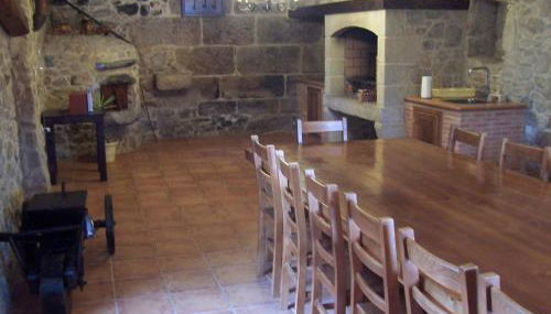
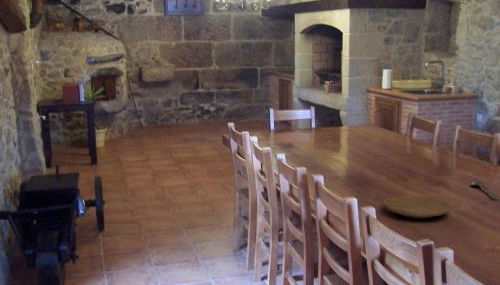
+ spoon (484, 189)
+ plate (416, 208)
